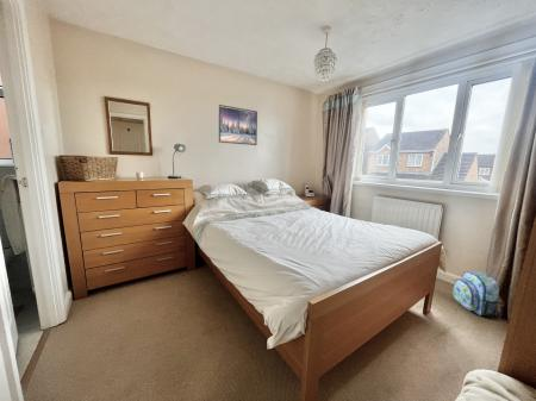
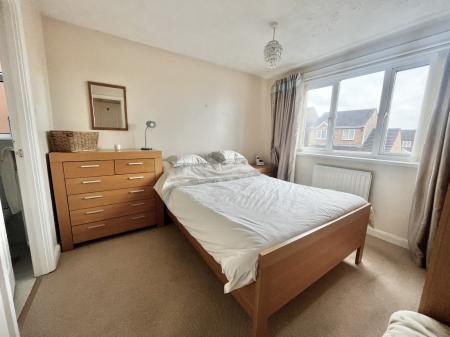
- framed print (238, 126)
- backpack (475, 292)
